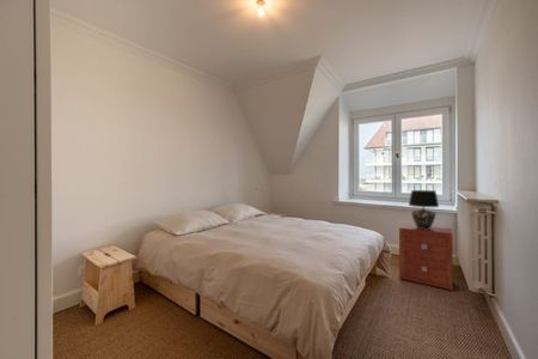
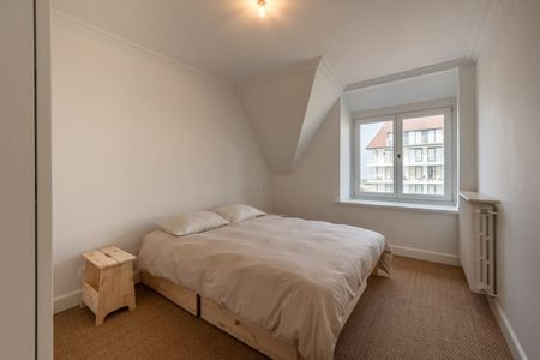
- table lamp (423, 208)
- nightstand (424, 254)
